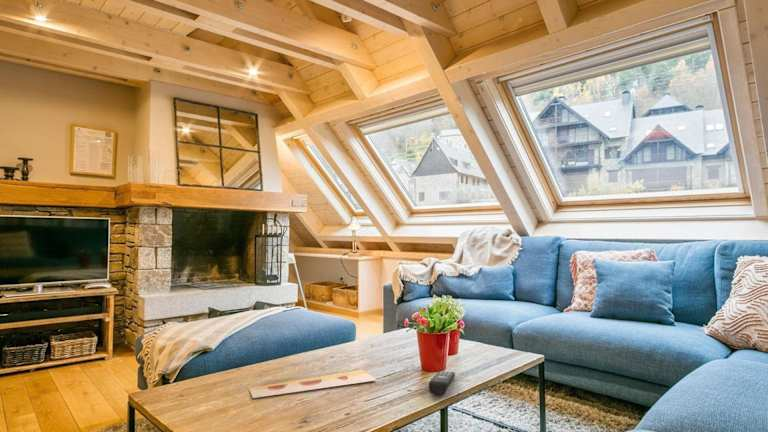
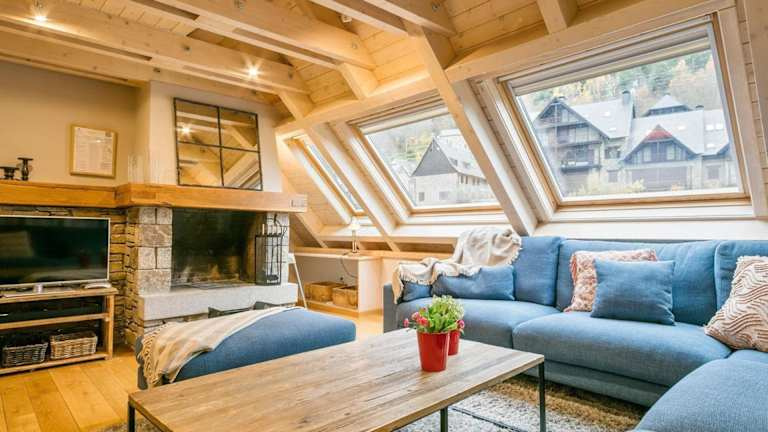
- painting (312, 382)
- remote control (442, 380)
